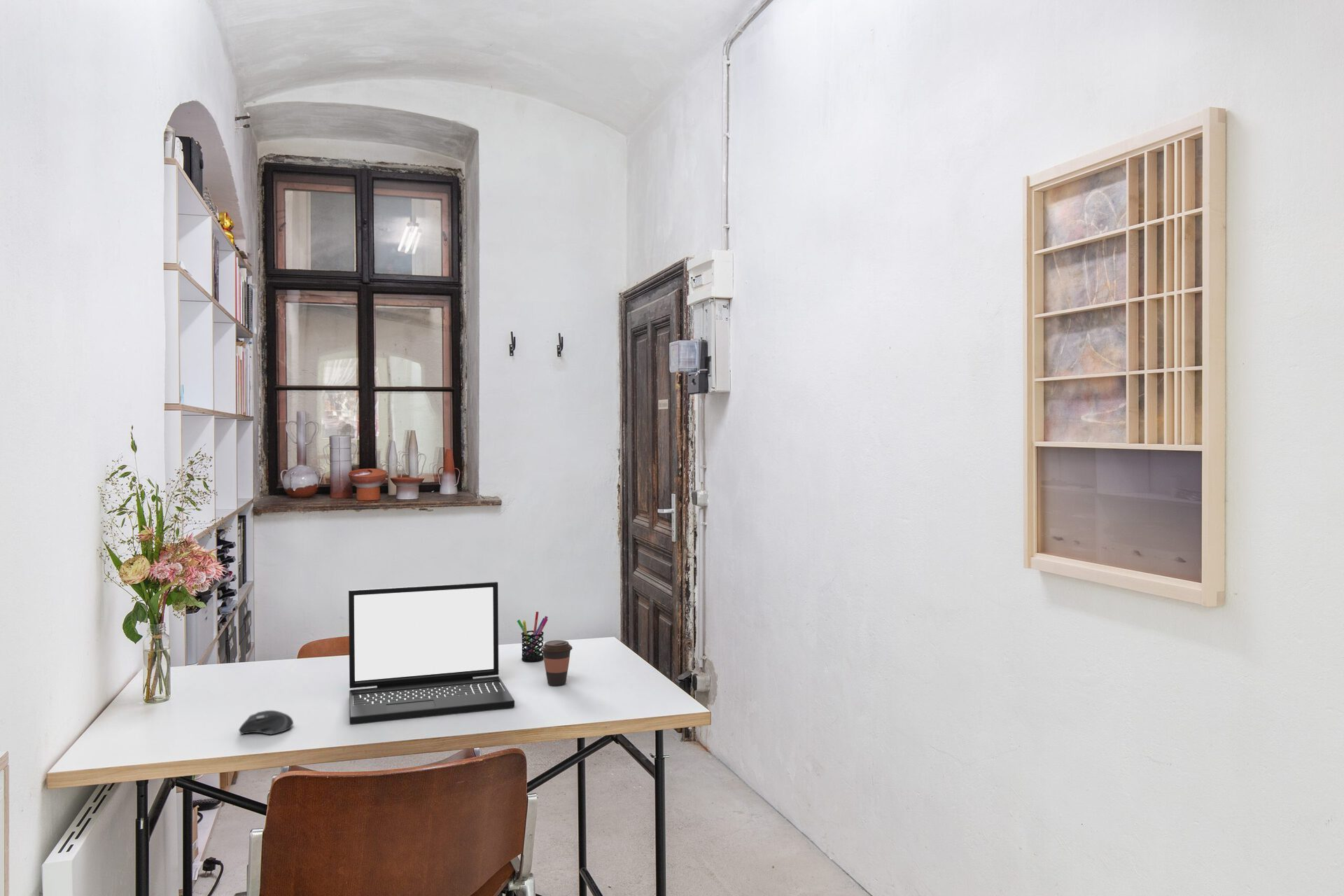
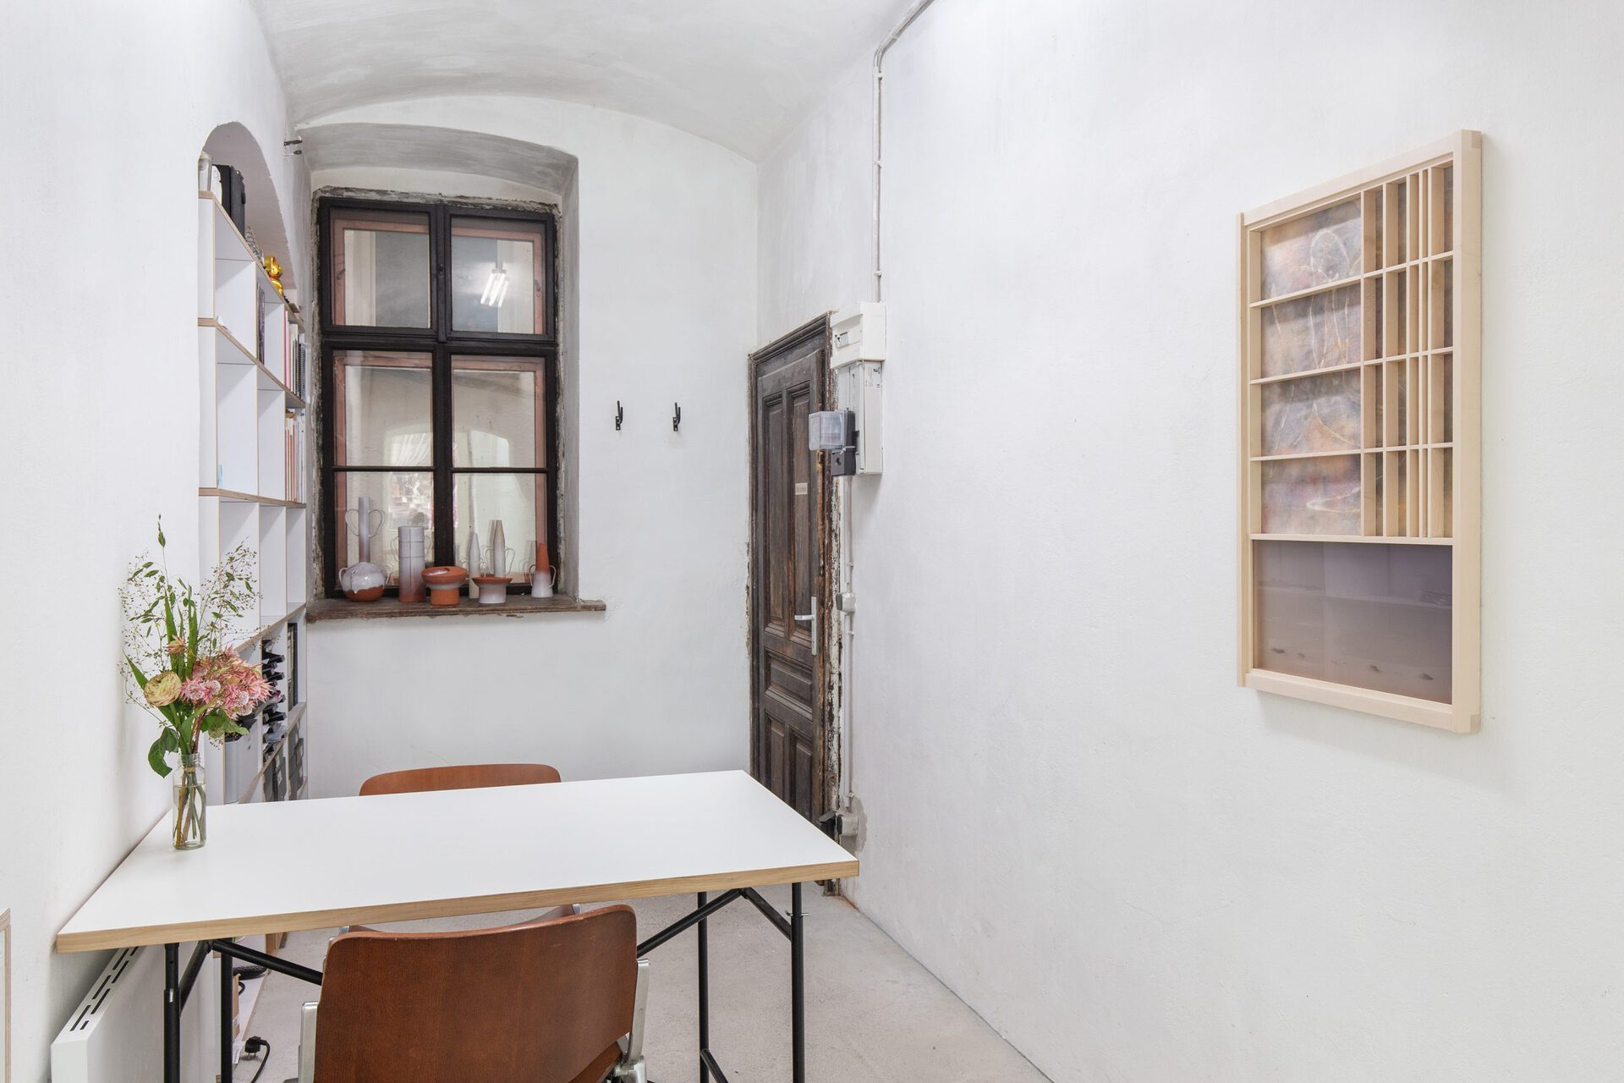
- pen holder (531, 636)
- coffee cup (556, 663)
- computer mouse (266, 720)
- laptop (429, 647)
